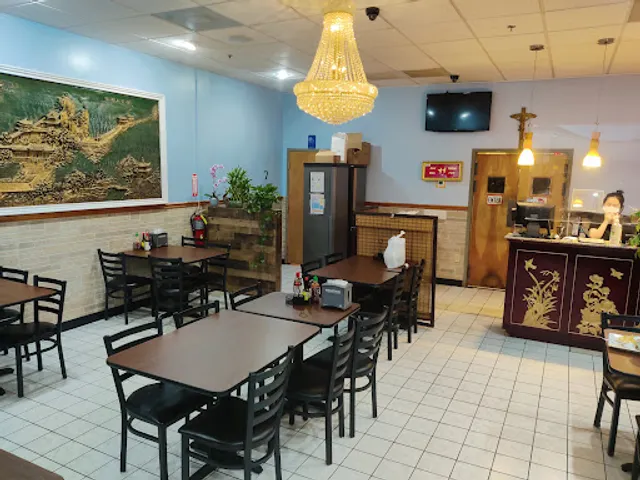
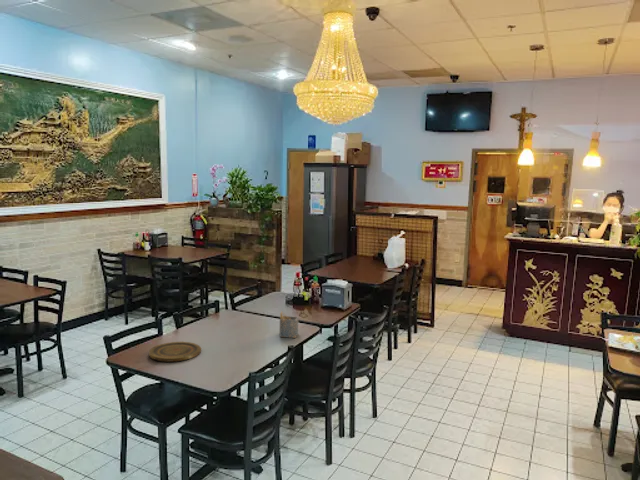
+ napkin holder (288, 323)
+ plate (175, 351)
